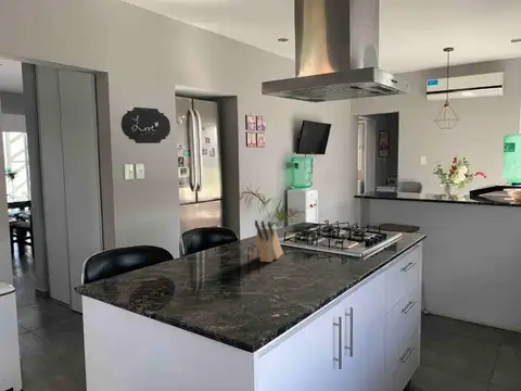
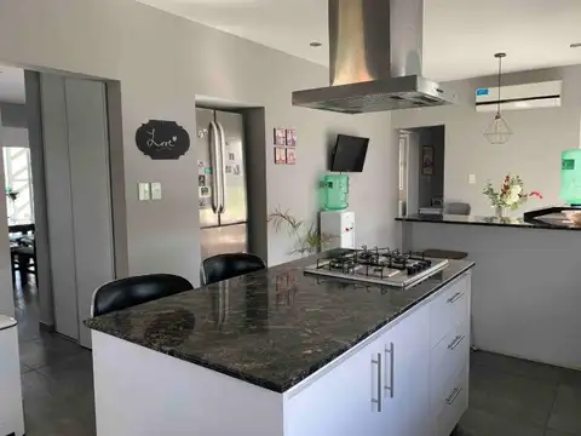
- knife block (268, 238)
